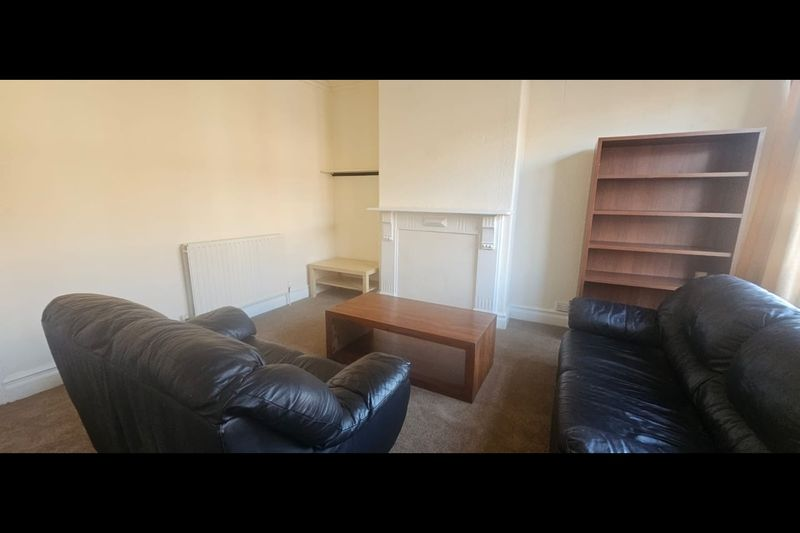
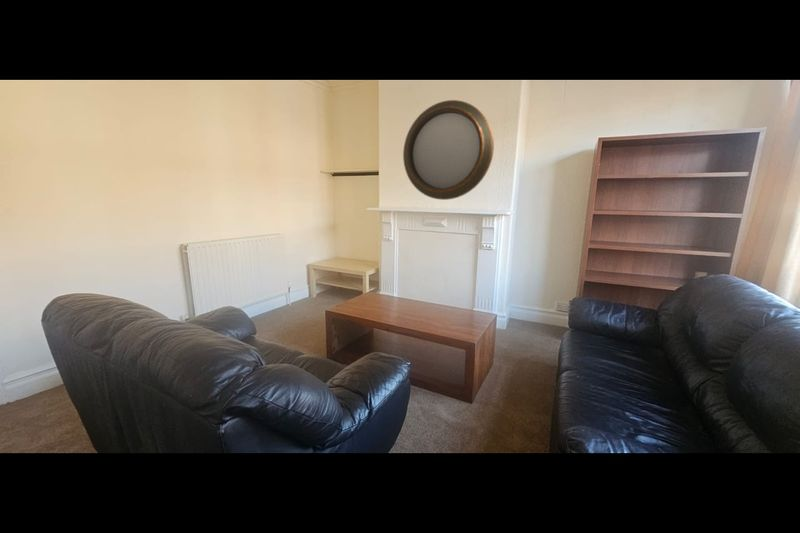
+ home mirror (444, 151)
